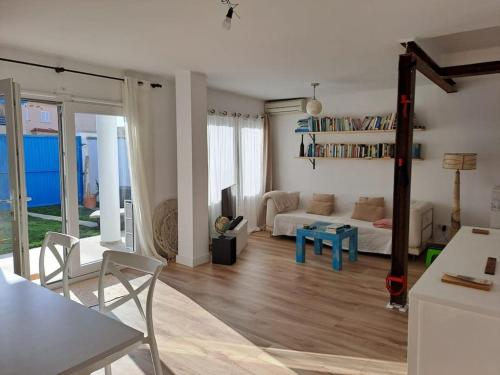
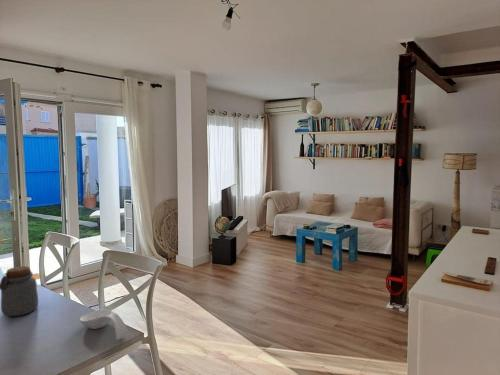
+ jar (19, 289)
+ spoon rest (105, 320)
